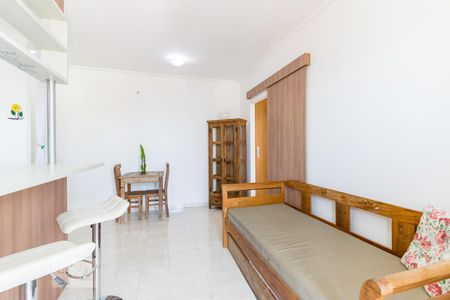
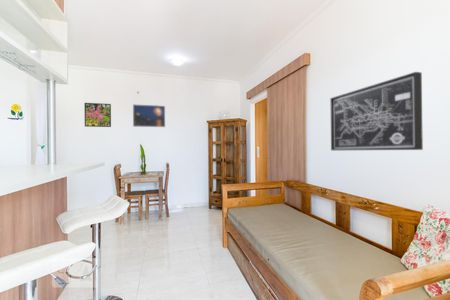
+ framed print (97, 115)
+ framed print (149, 116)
+ wall art (367, 118)
